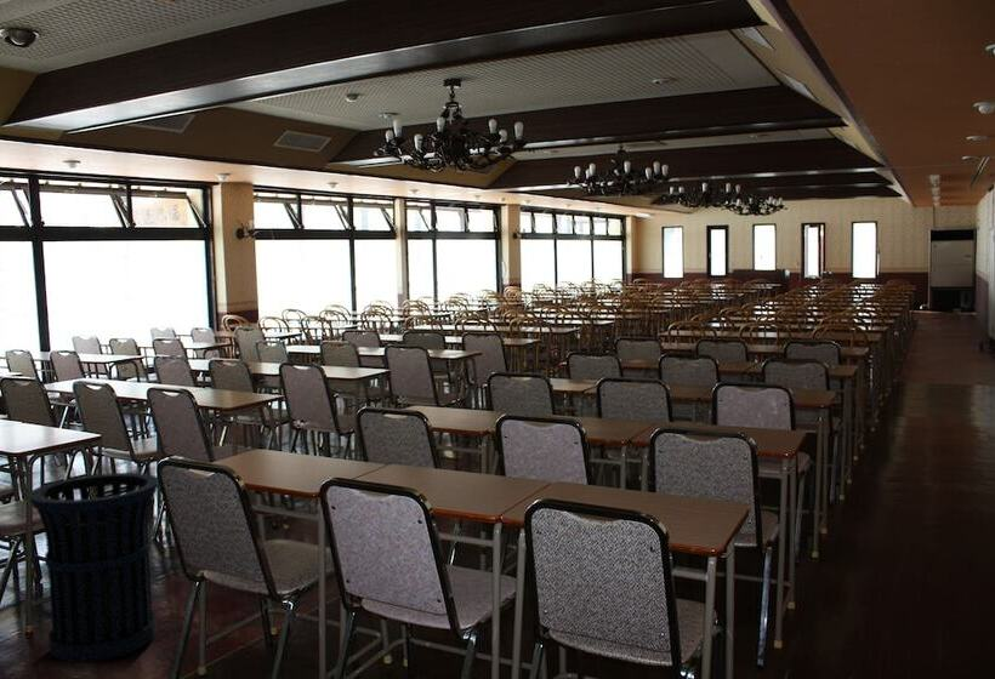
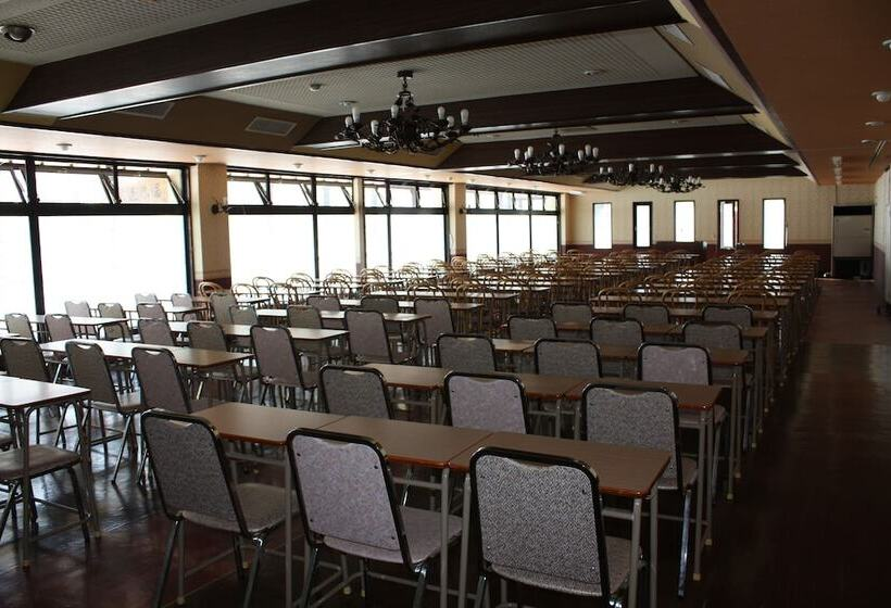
- trash can (100, 565)
